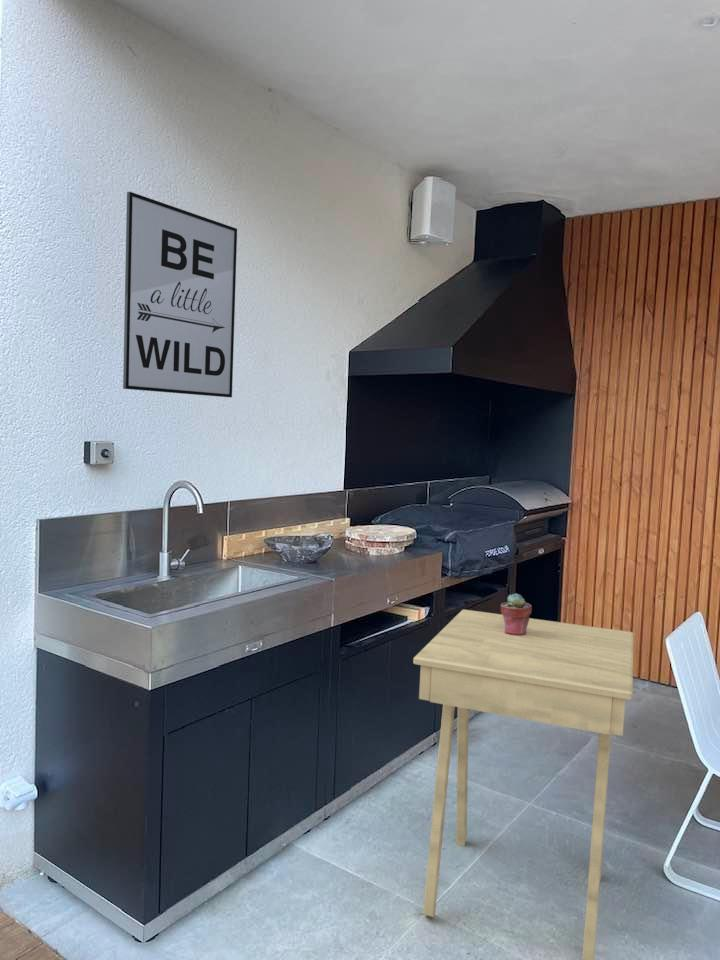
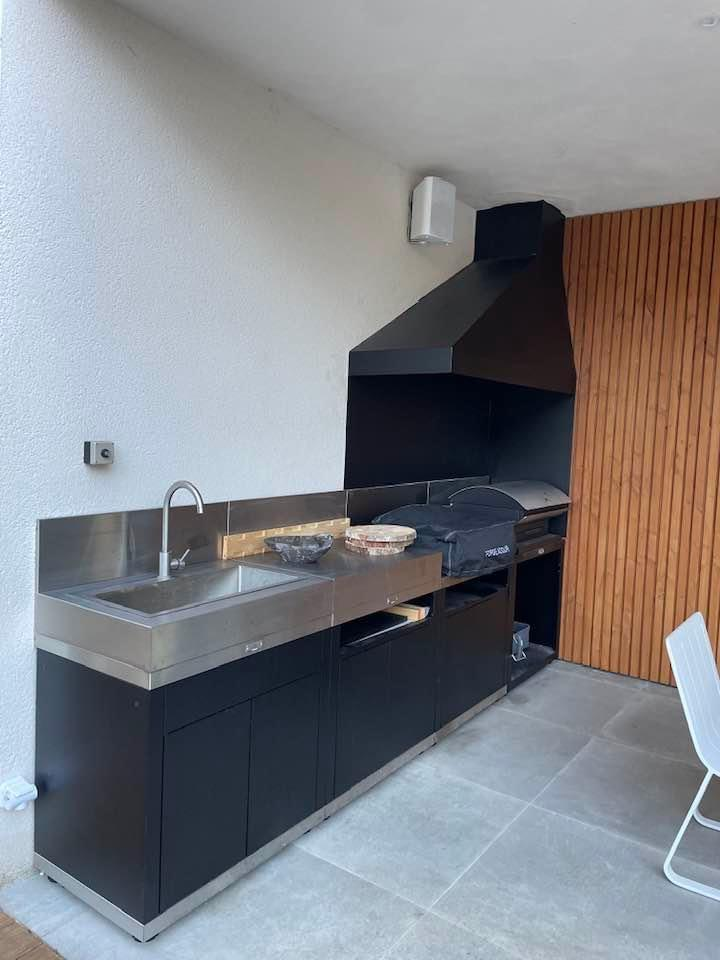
- wall art (183, 303)
- potted succulent (515, 612)
- side table (531, 720)
